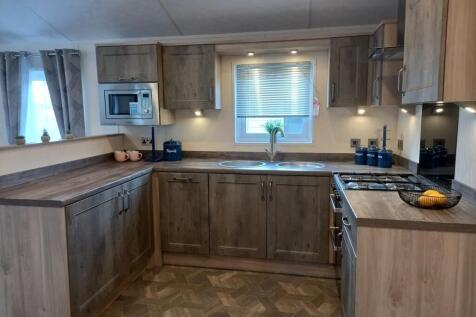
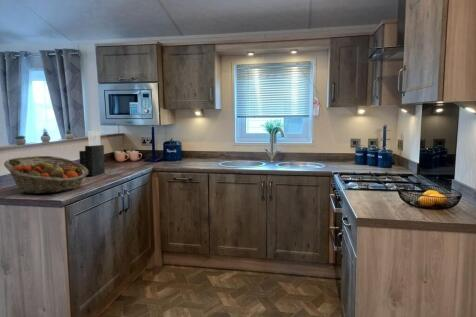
+ knife block (90, 152)
+ fruit basket (48, 173)
